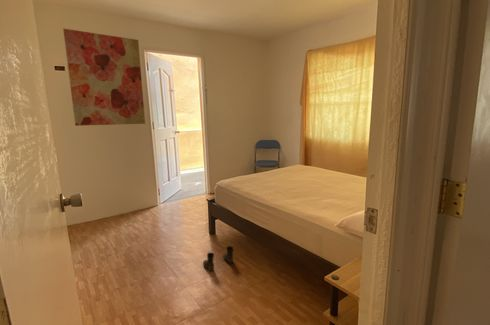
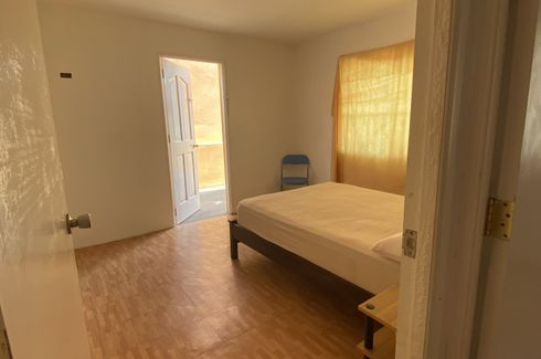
- wall art (108, 80)
- boots (213, 256)
